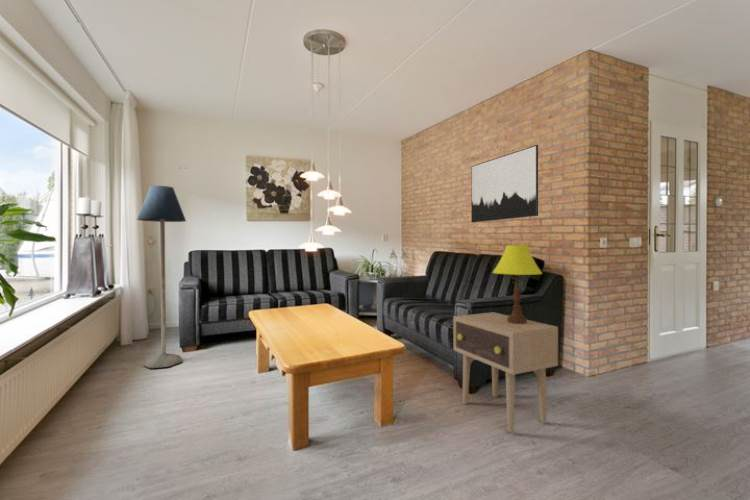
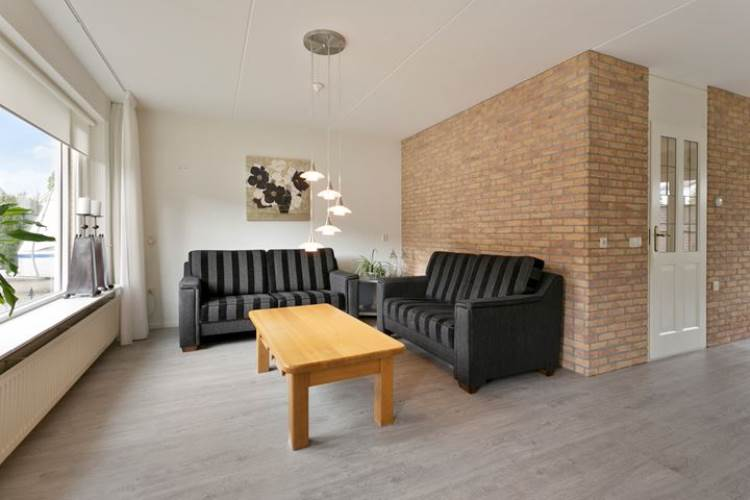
- wall art (500, 188)
- floor lamp (162, 274)
- side table (500, 367)
- table lamp (516, 283)
